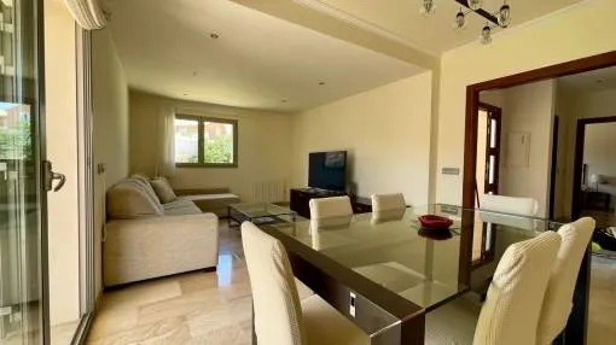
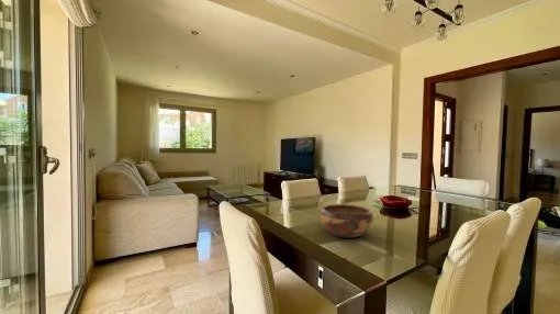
+ decorative bowl (345, 221)
